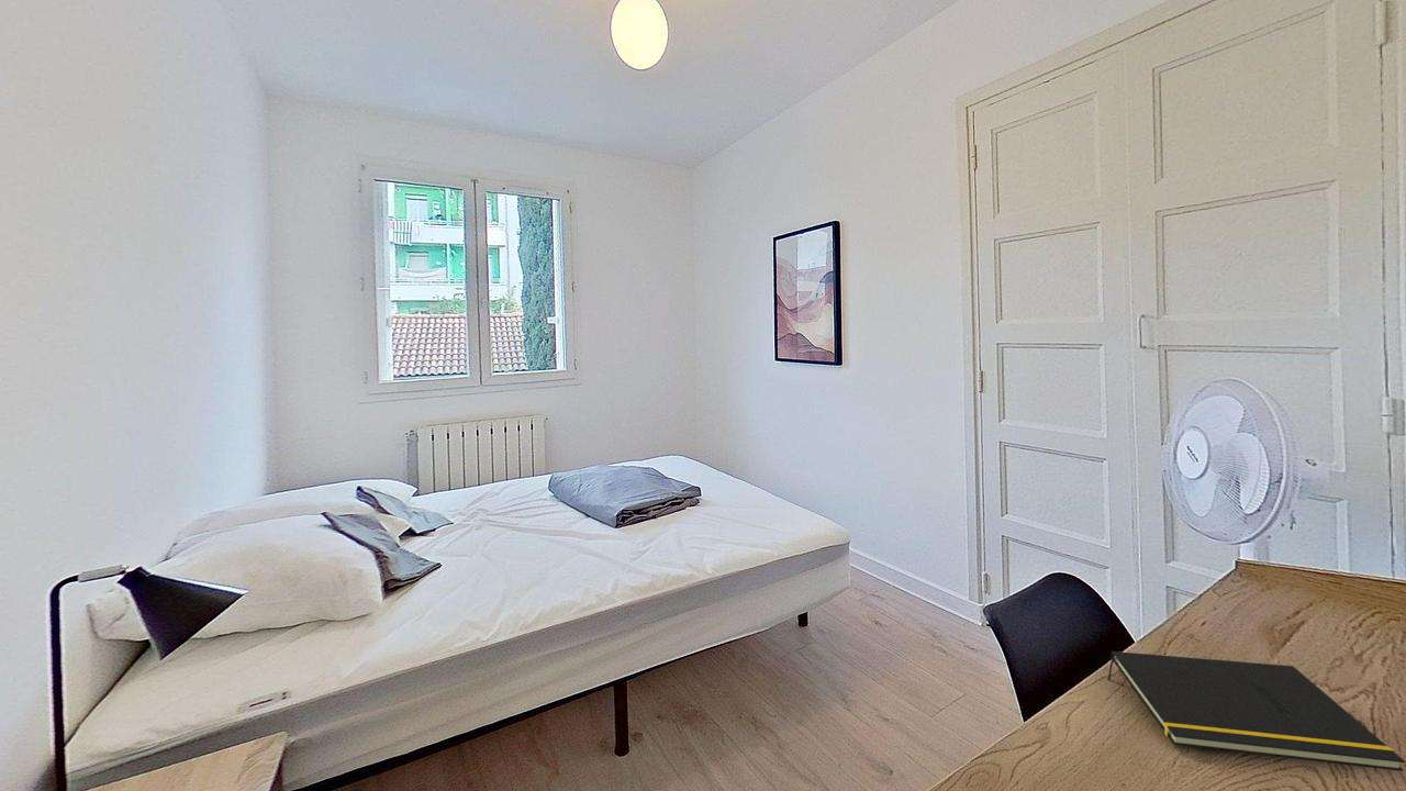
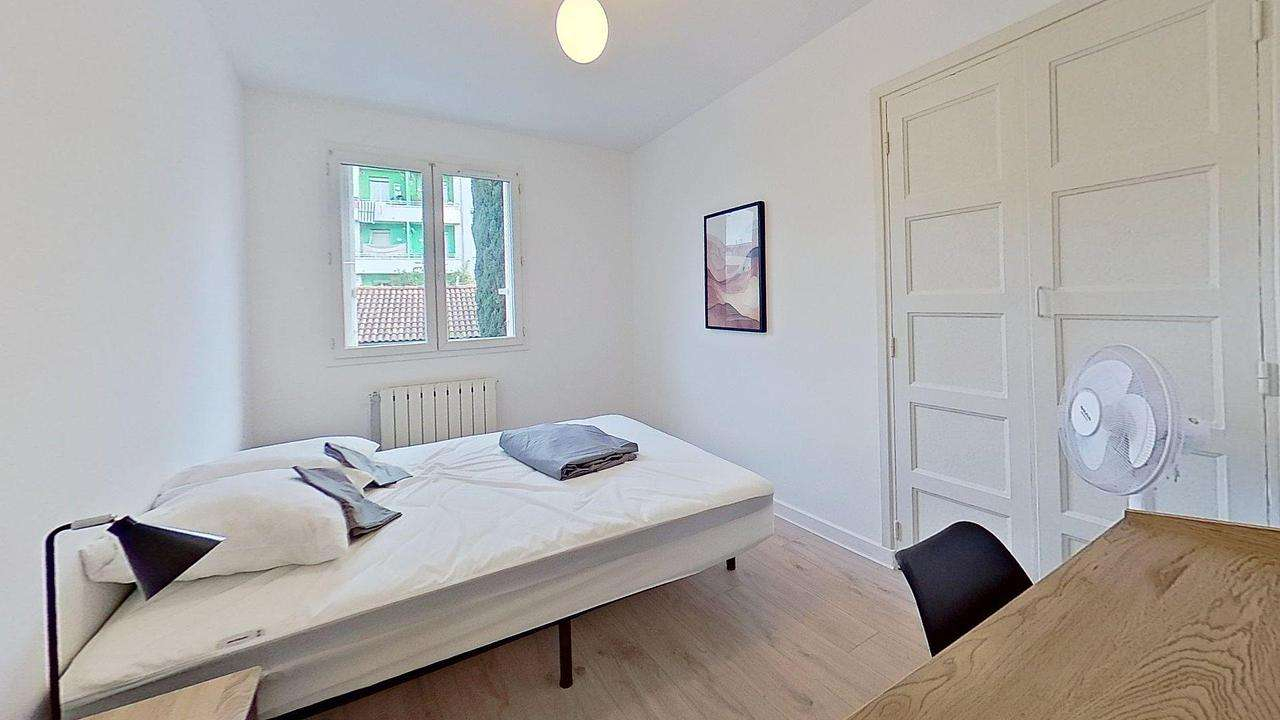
- notepad (1237, 702)
